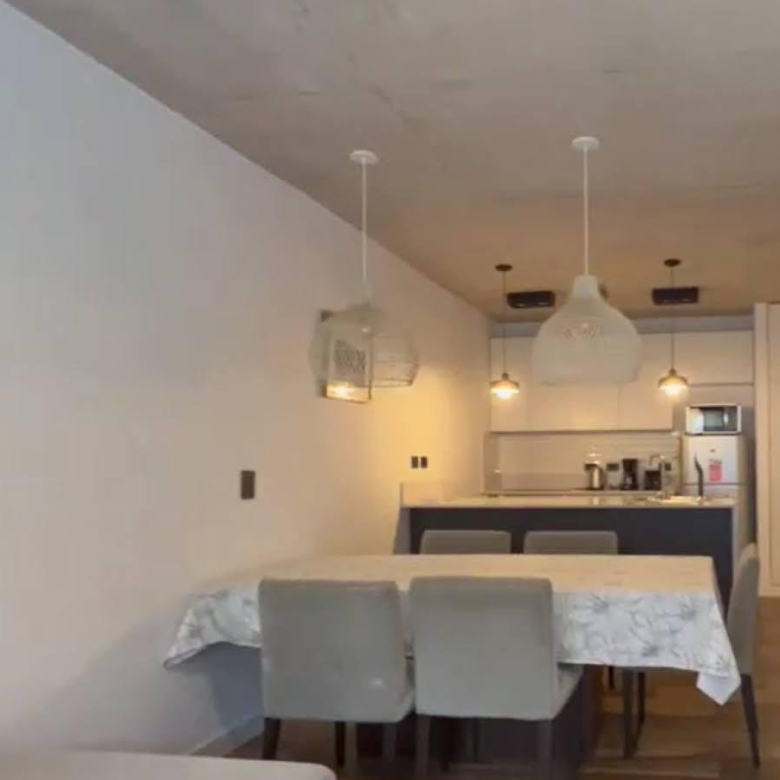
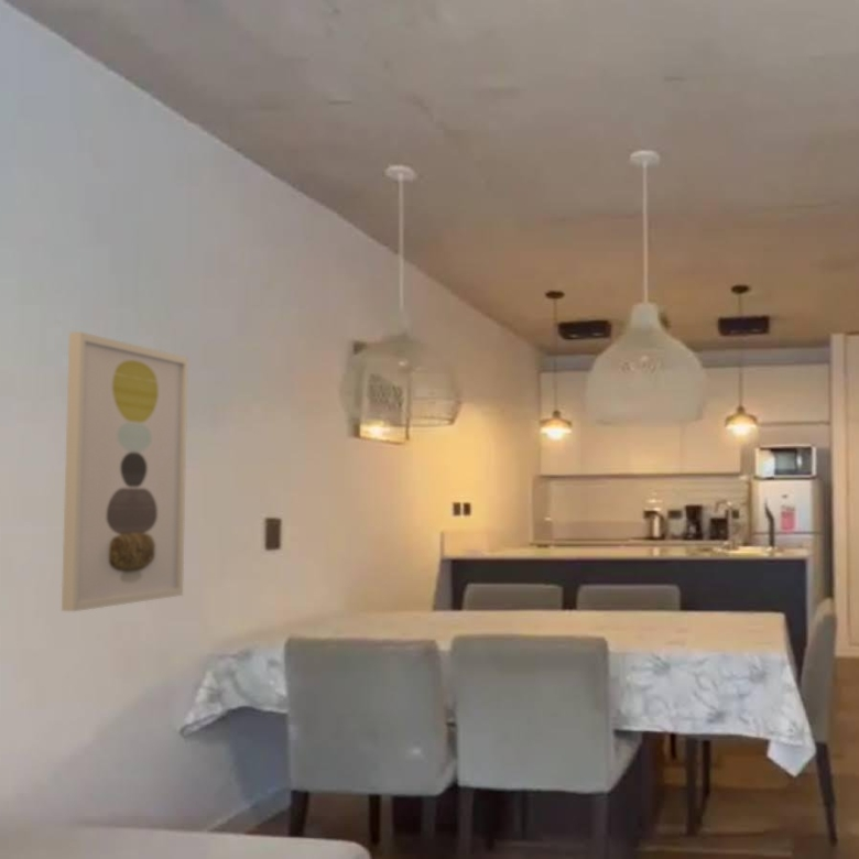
+ wall art (132, 472)
